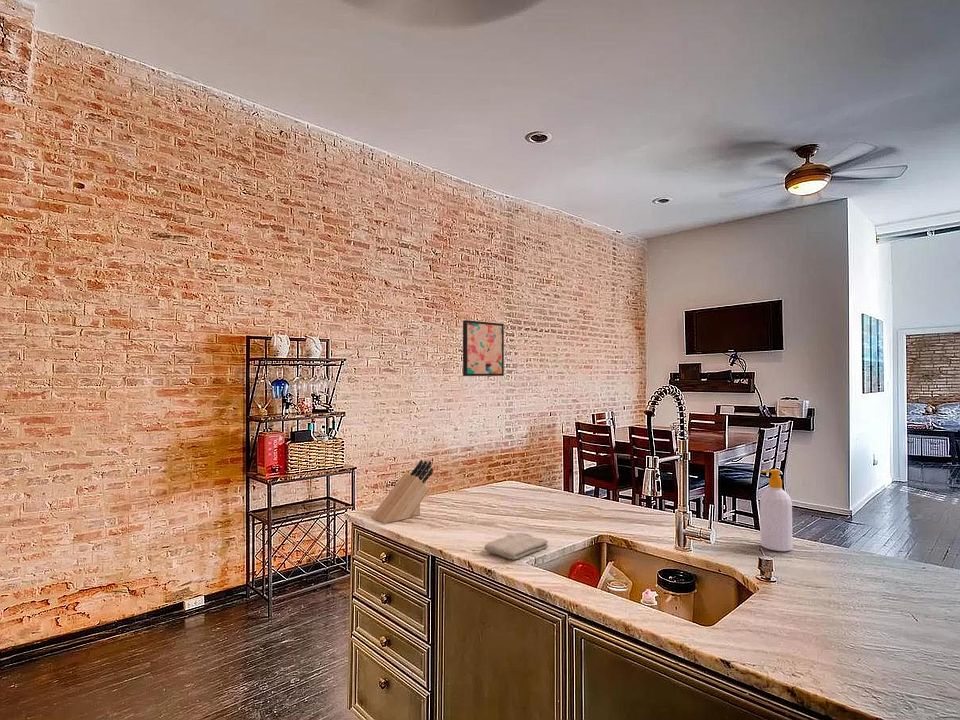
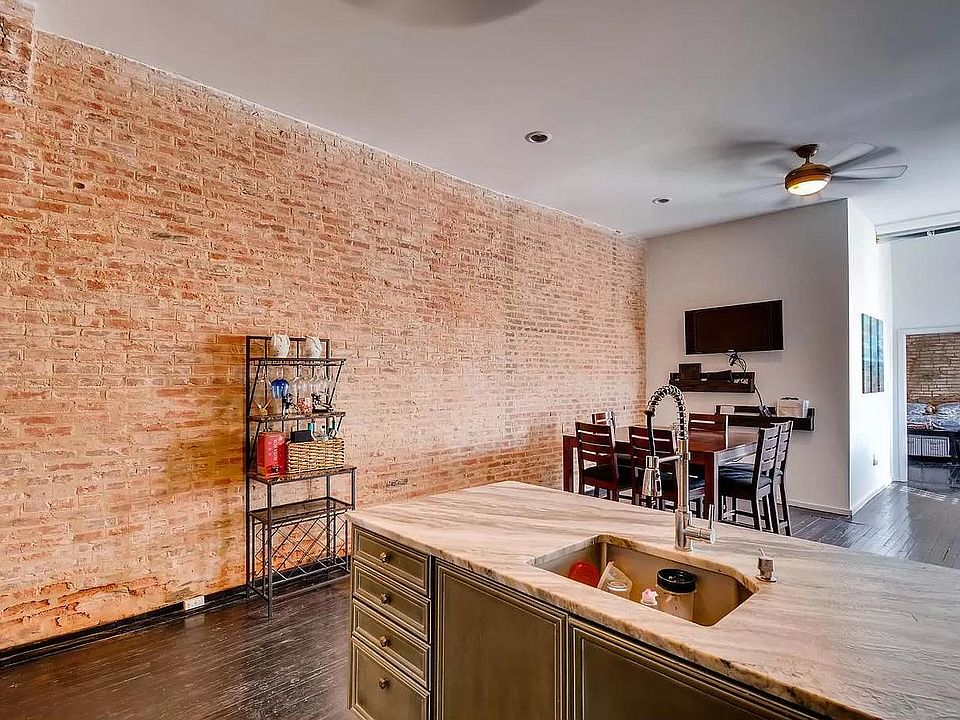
- knife block (404, 489)
- washcloth (517, 545)
- wall art (484, 349)
- soap bottle (774, 508)
